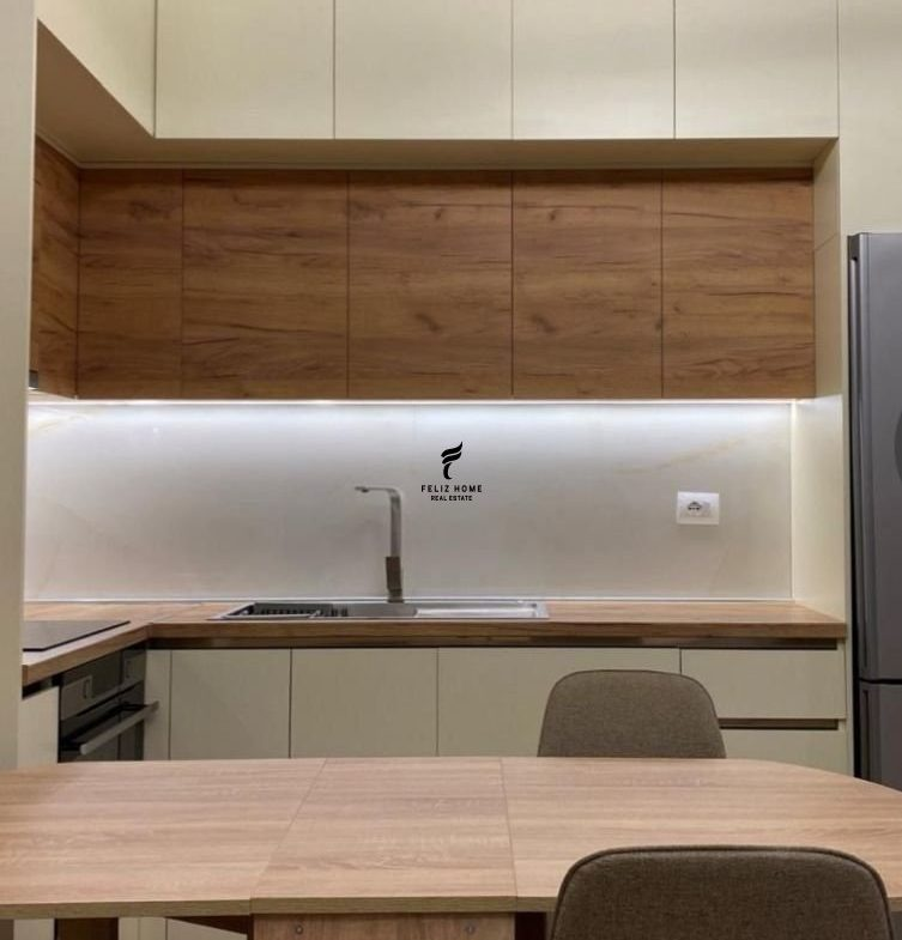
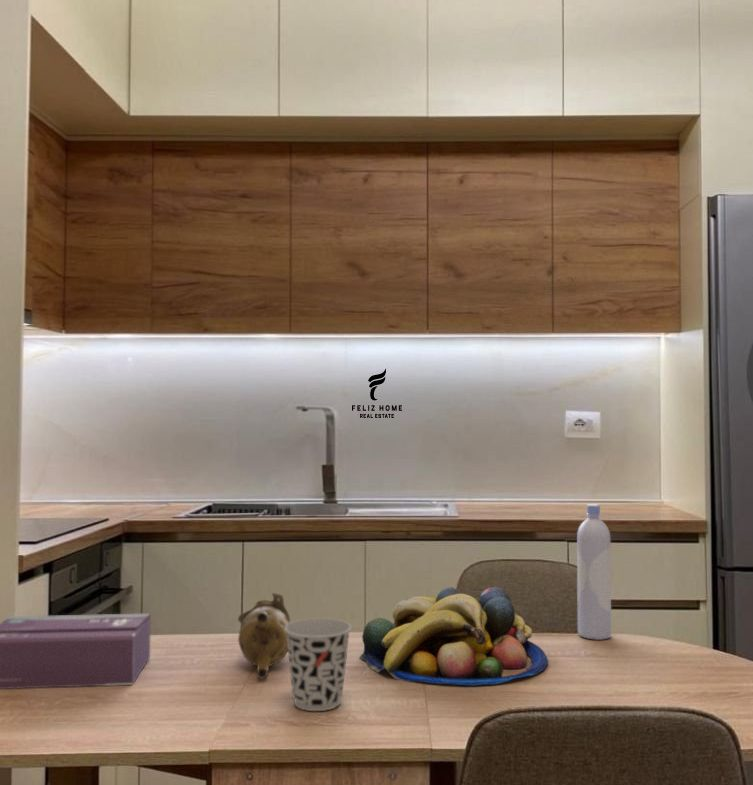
+ fruit bowl (455, 623)
+ teapot (264, 632)
+ bottle (593, 569)
+ tissue box (67, 648)
+ cup (317, 664)
